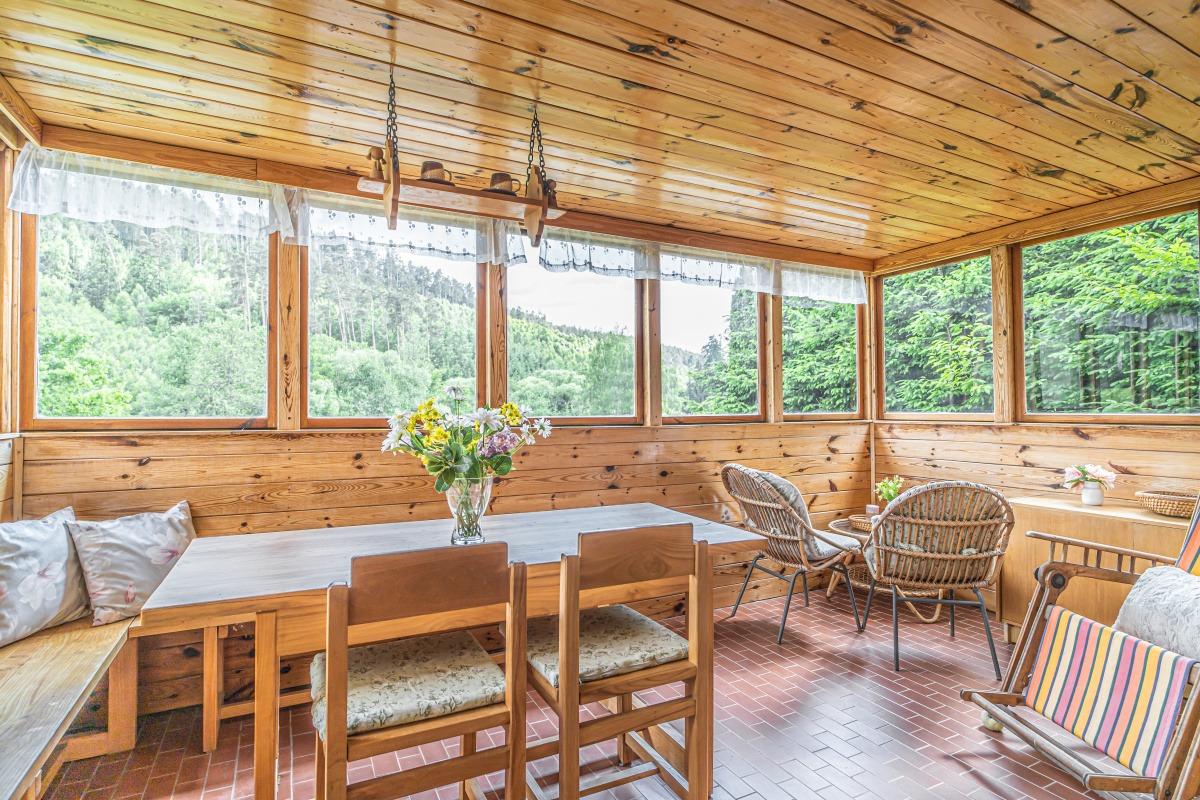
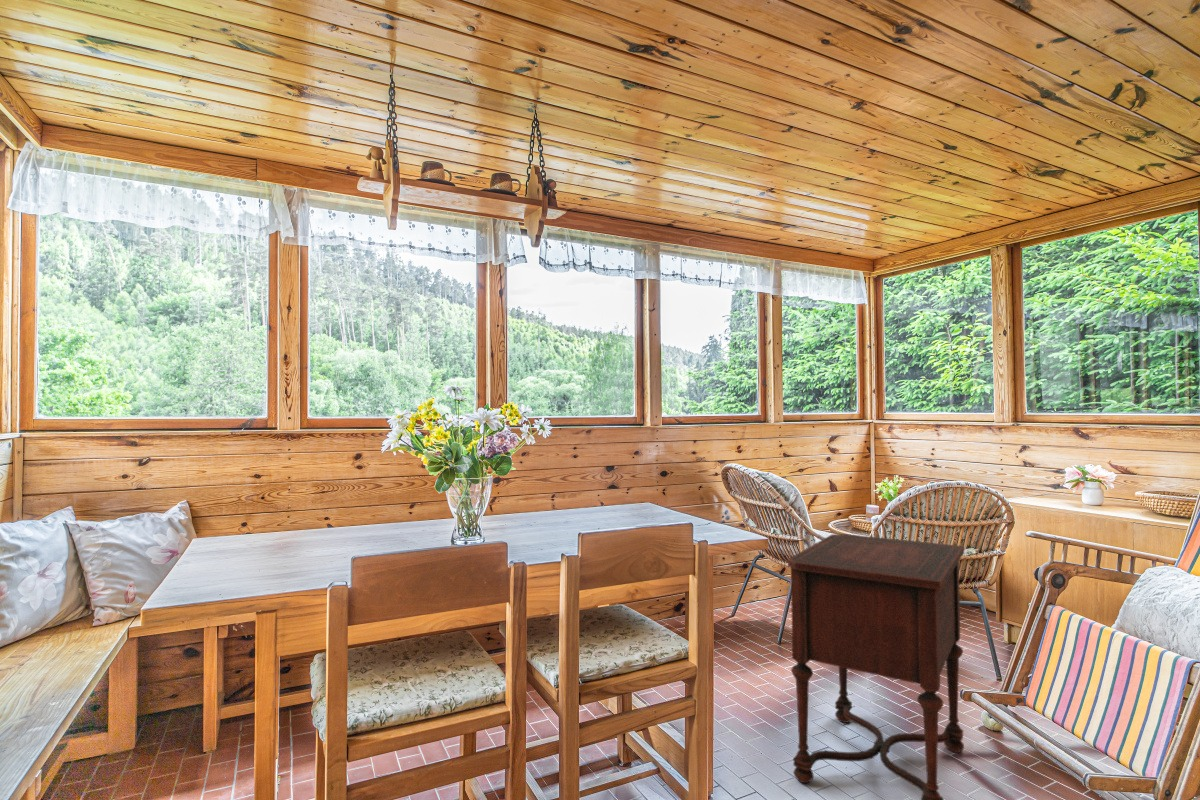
+ side table (879, 658)
